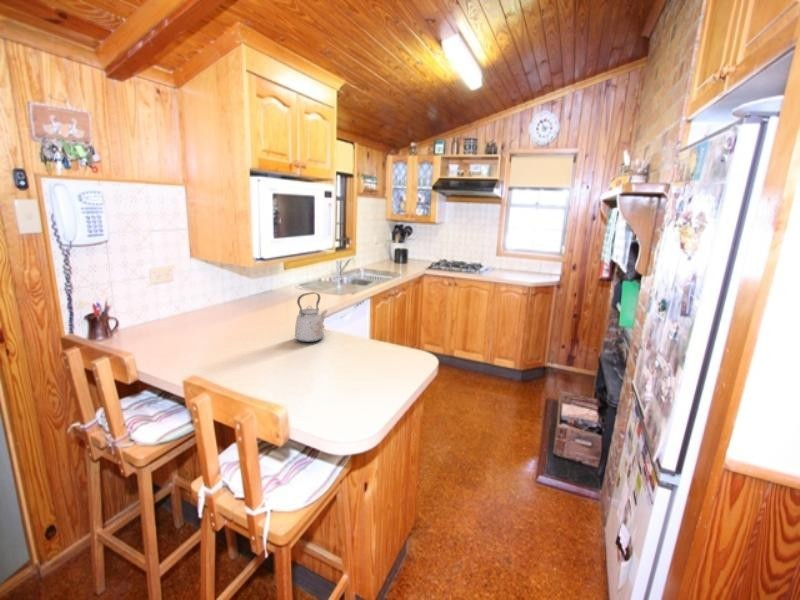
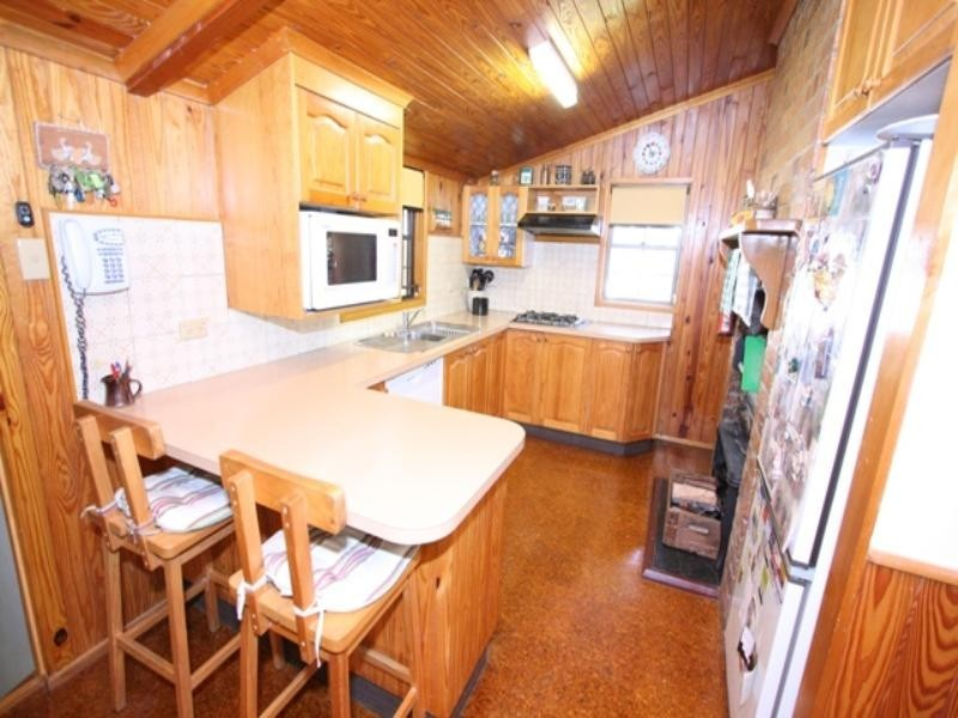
- kettle (313, 315)
